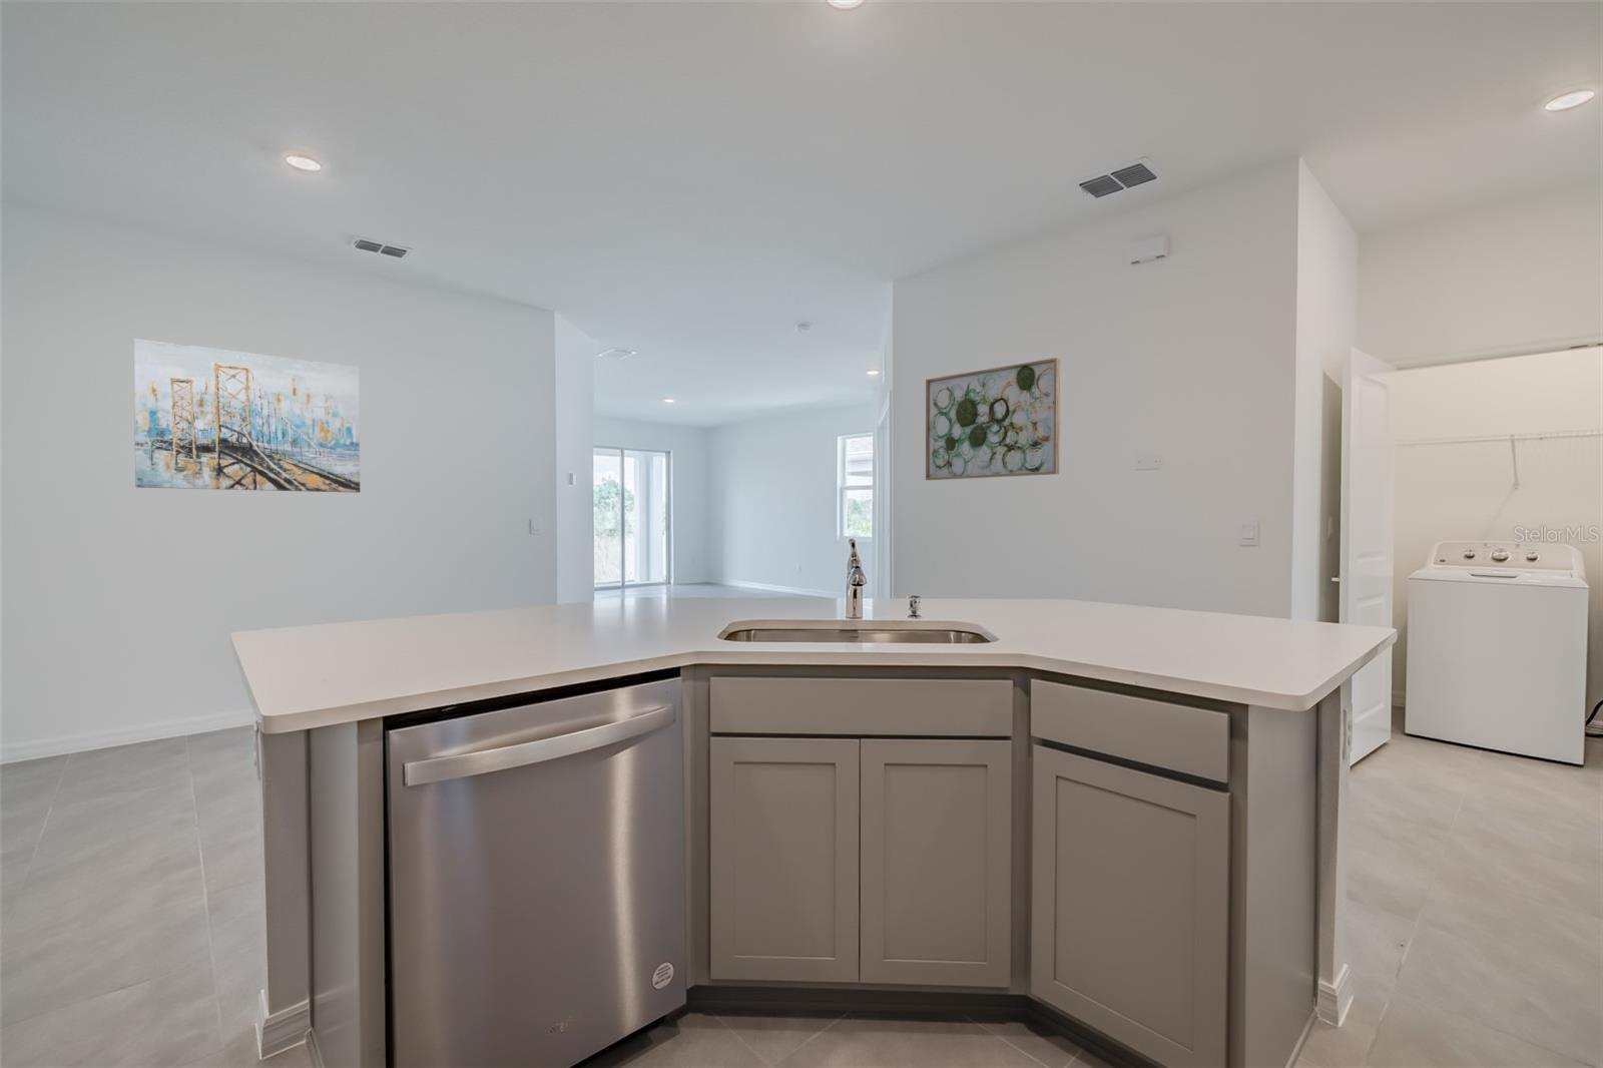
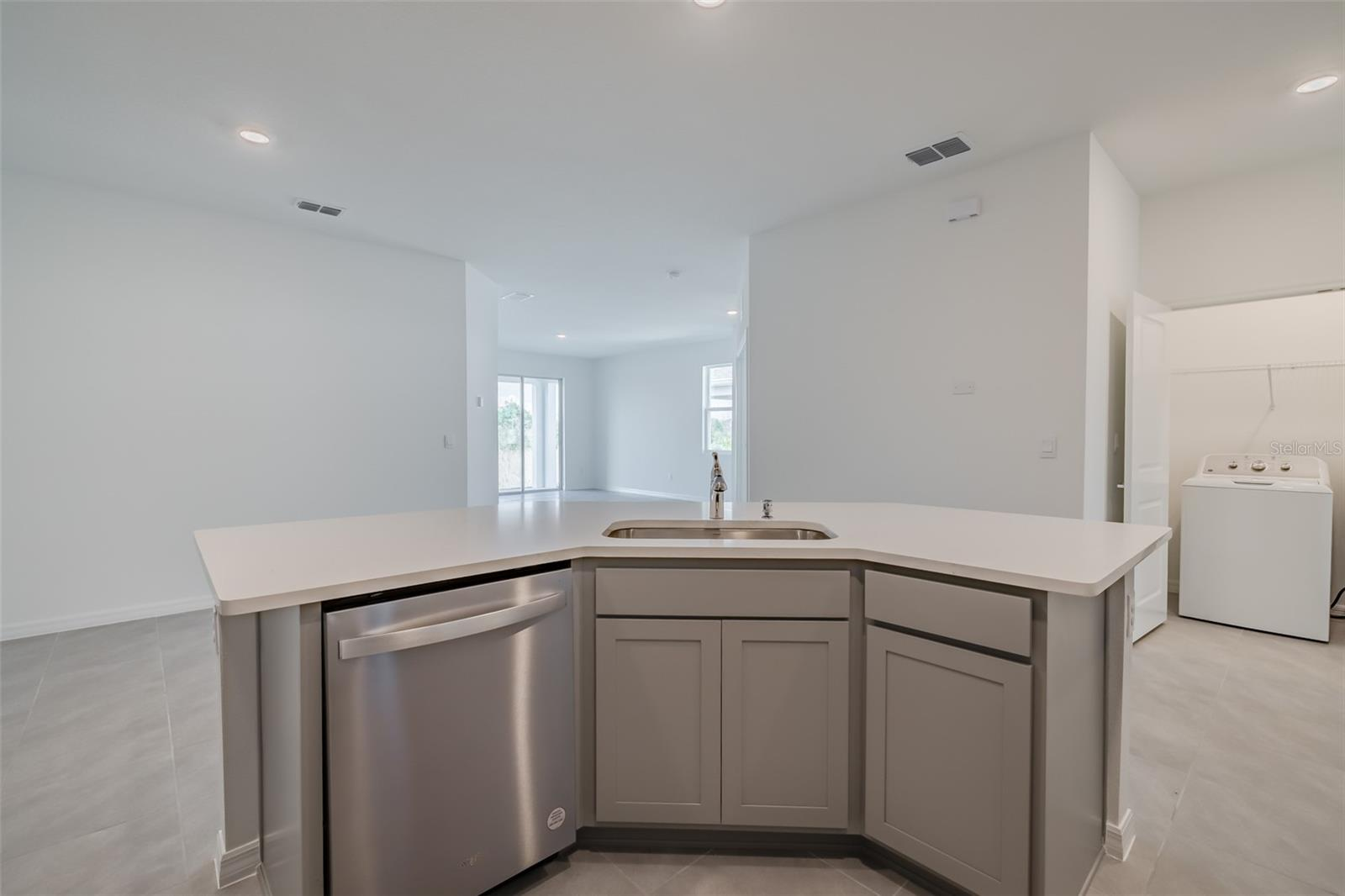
- wall art (987, 423)
- wall art (255, 422)
